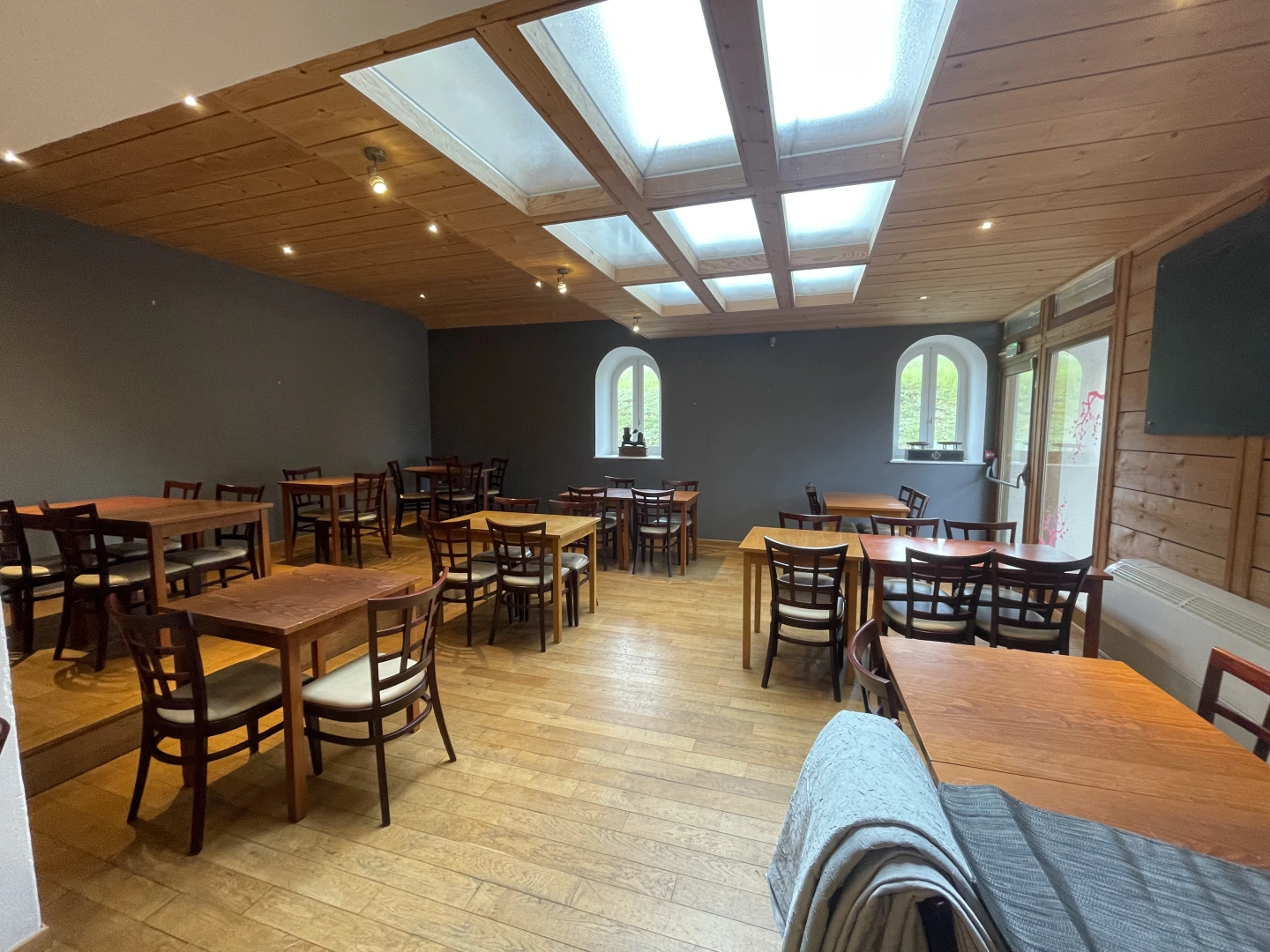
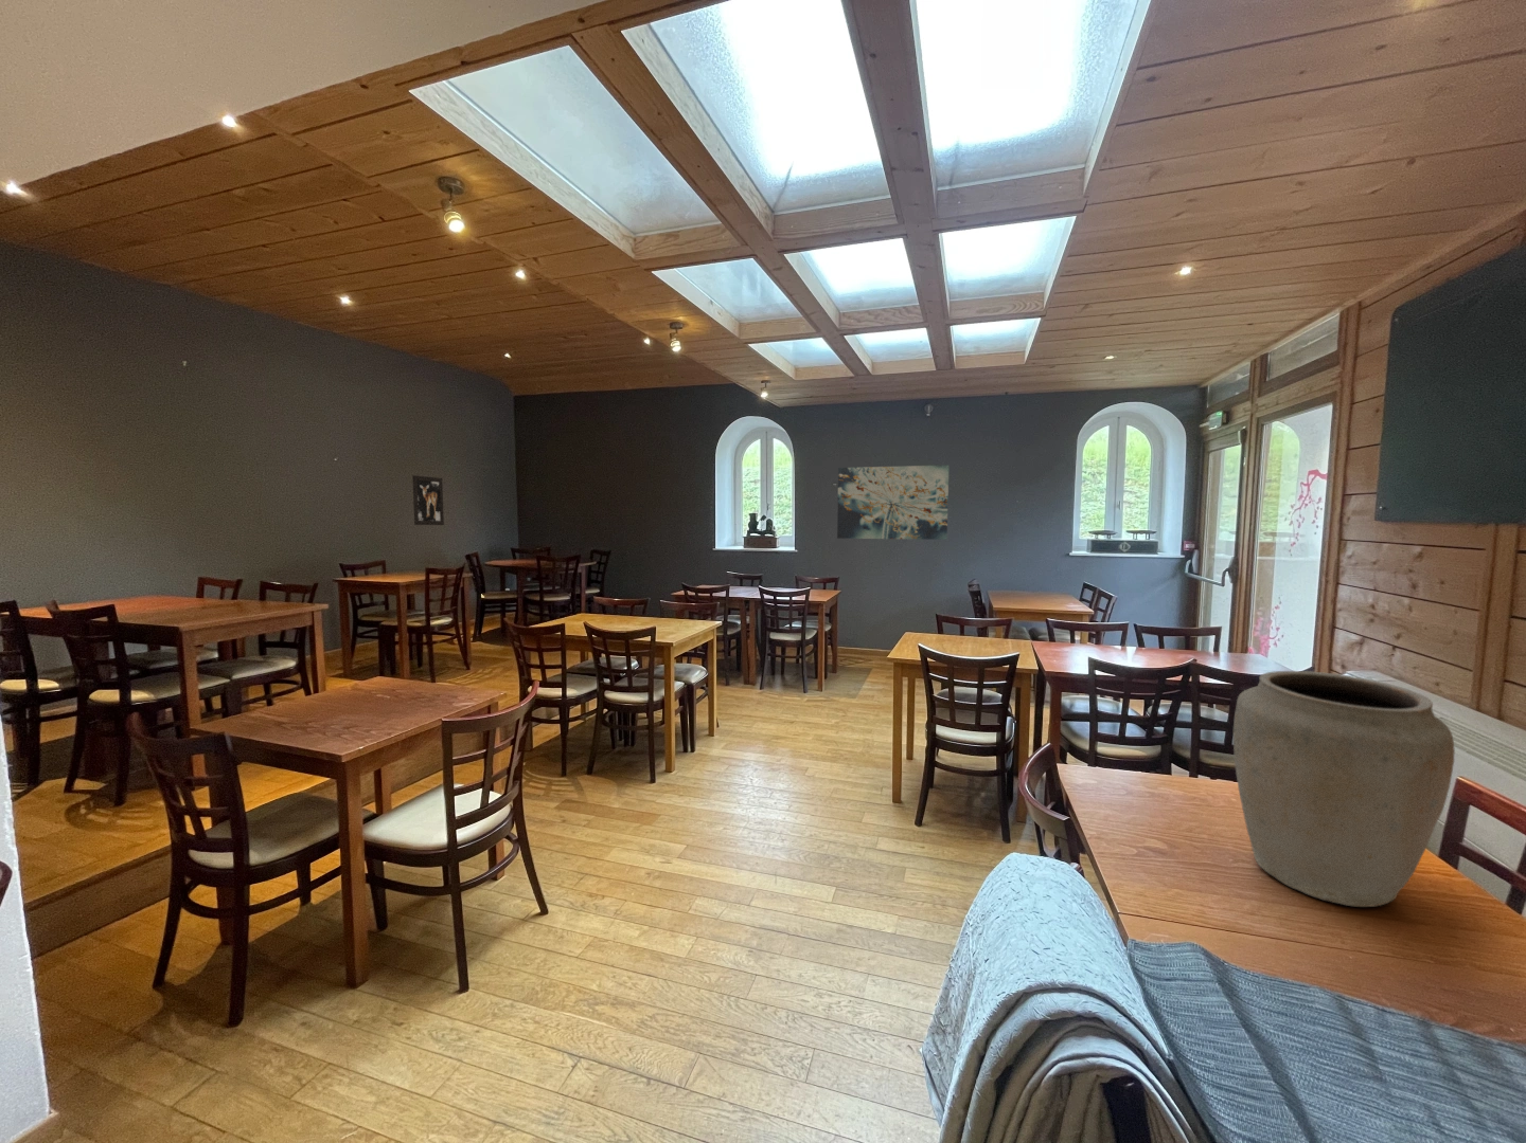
+ wall art (892, 503)
+ vase (1329, 783)
+ wall art (428, 501)
